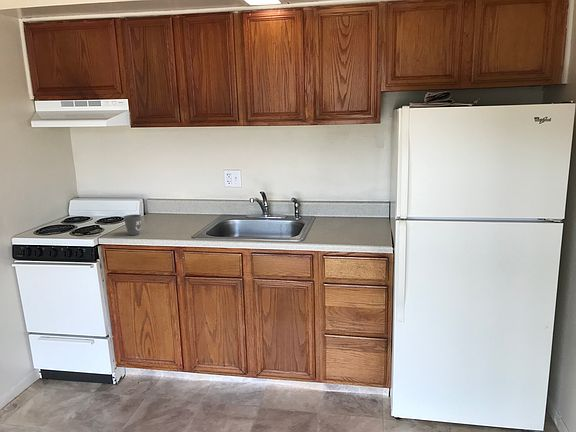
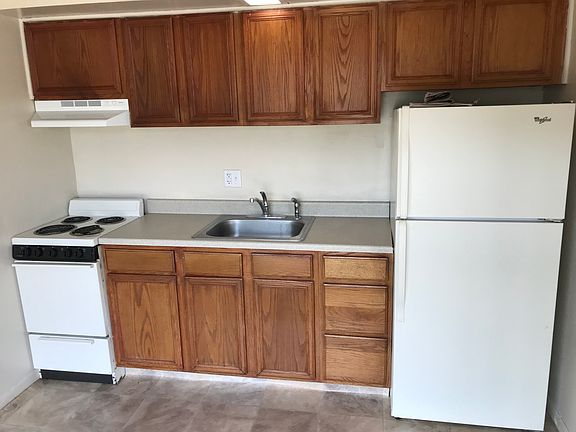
- mug (134, 224)
